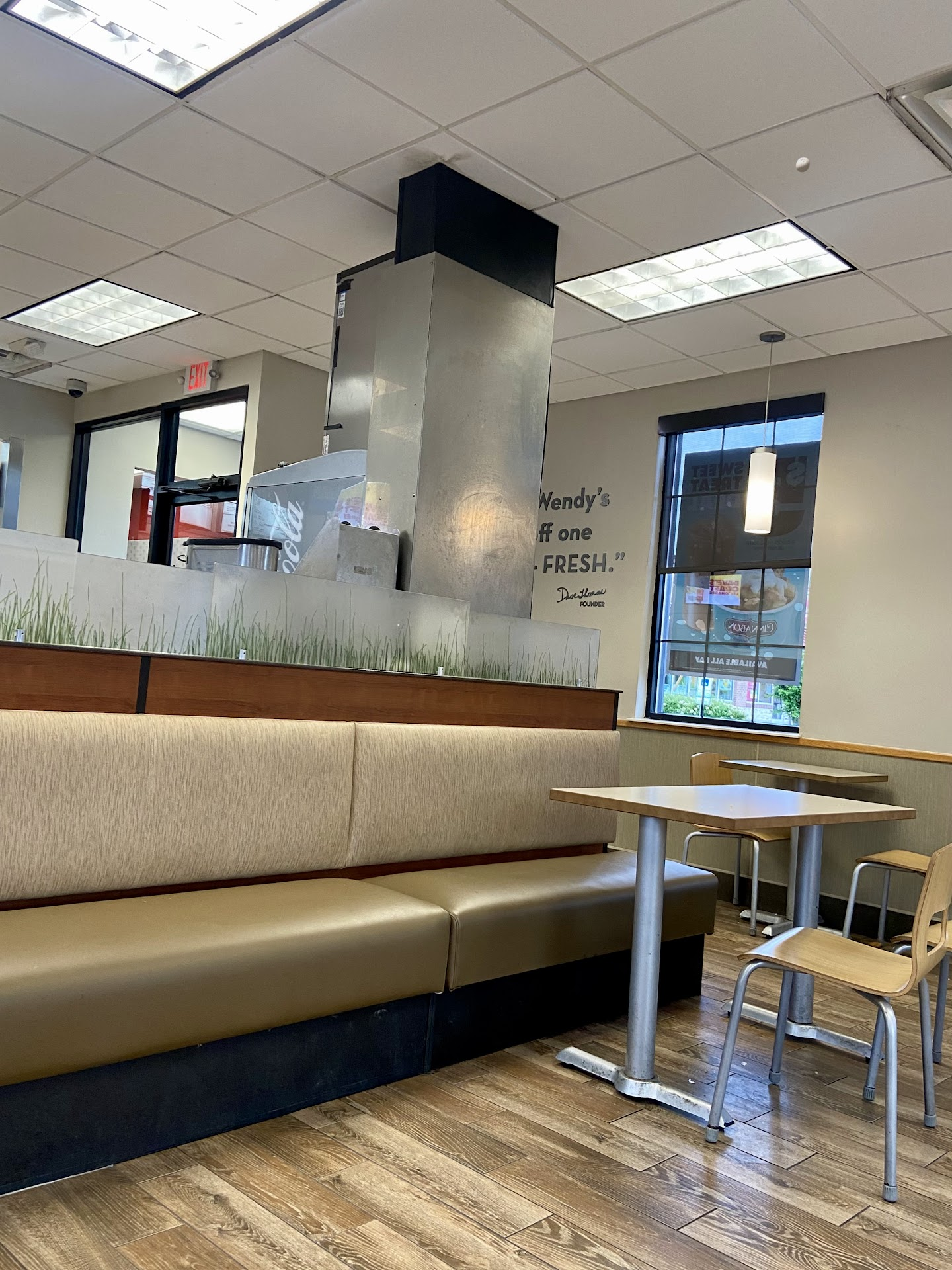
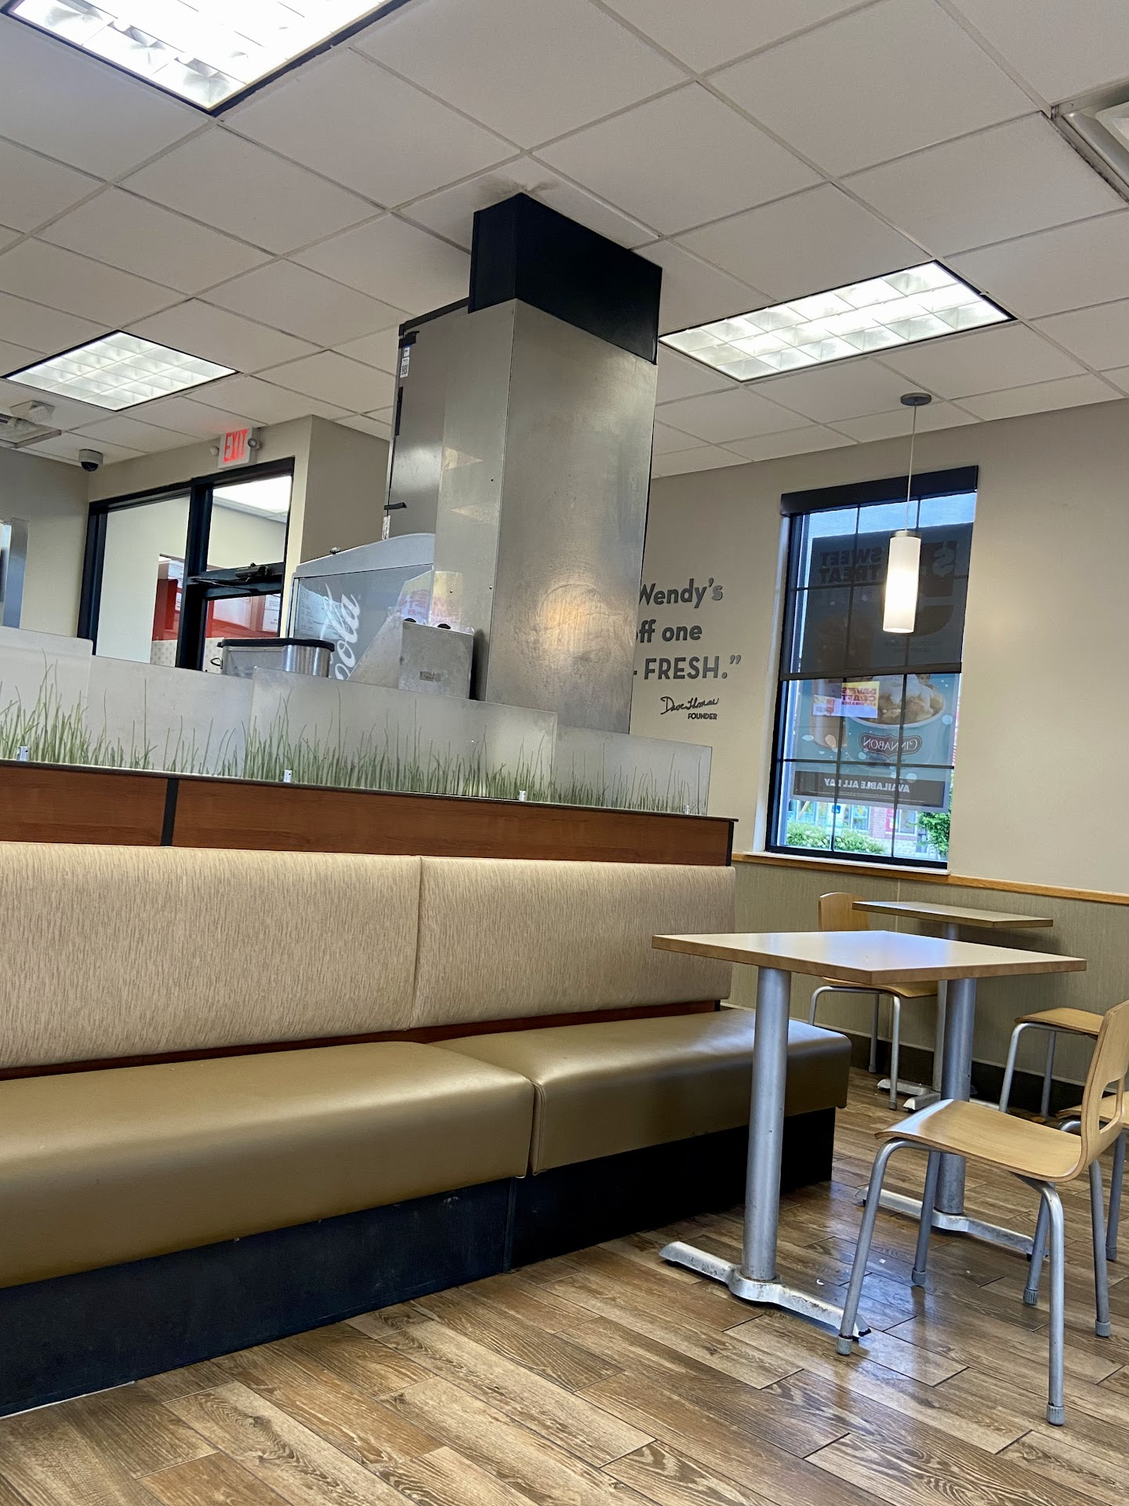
- eyeball (803, 165)
